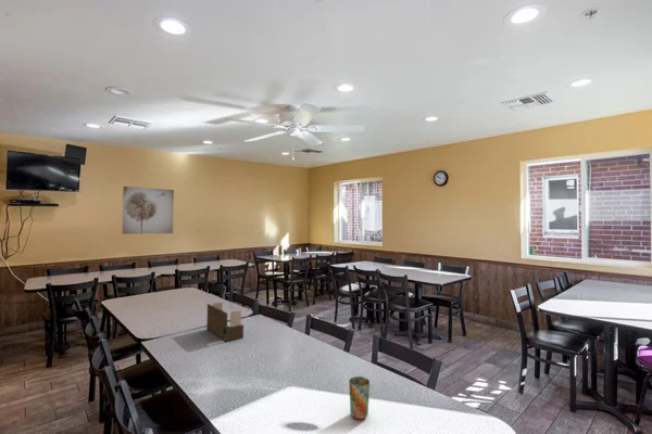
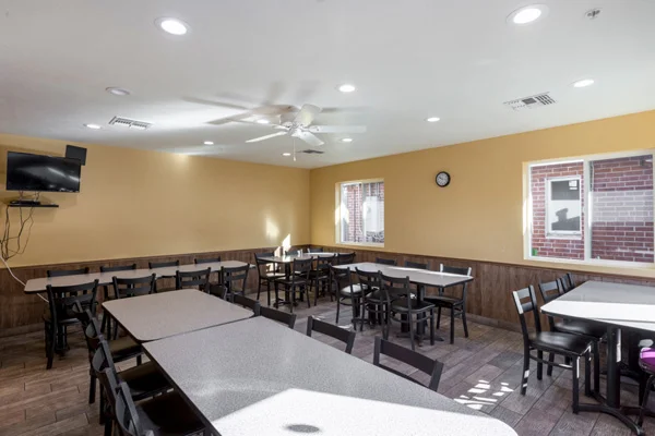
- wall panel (224, 319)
- wall art (149, 210)
- cup (359, 398)
